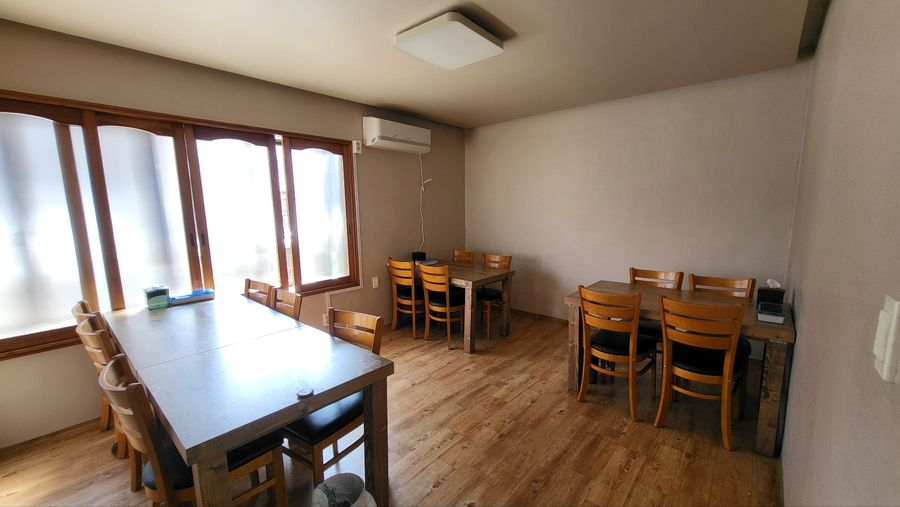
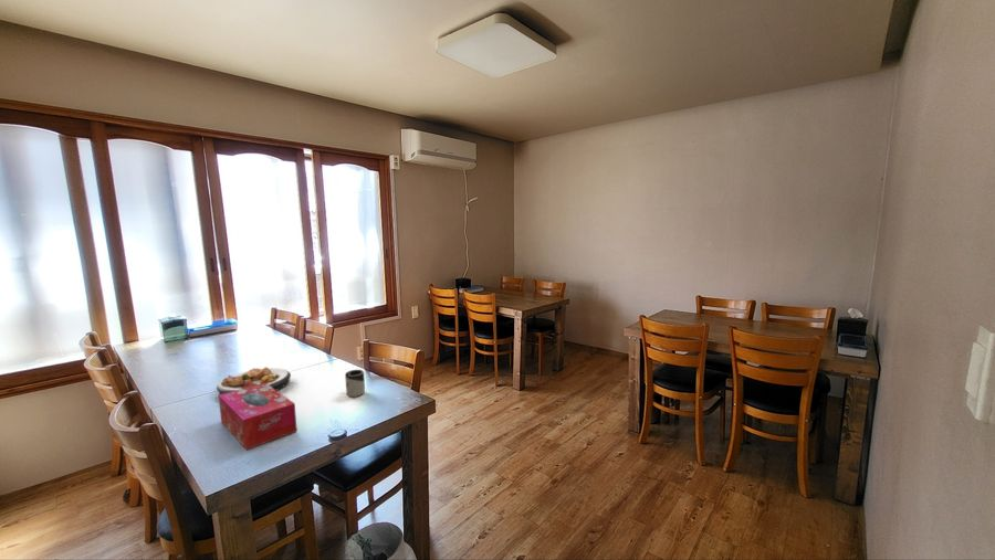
+ plate (254, 379)
+ cup (353, 382)
+ tissue box (256, 412)
